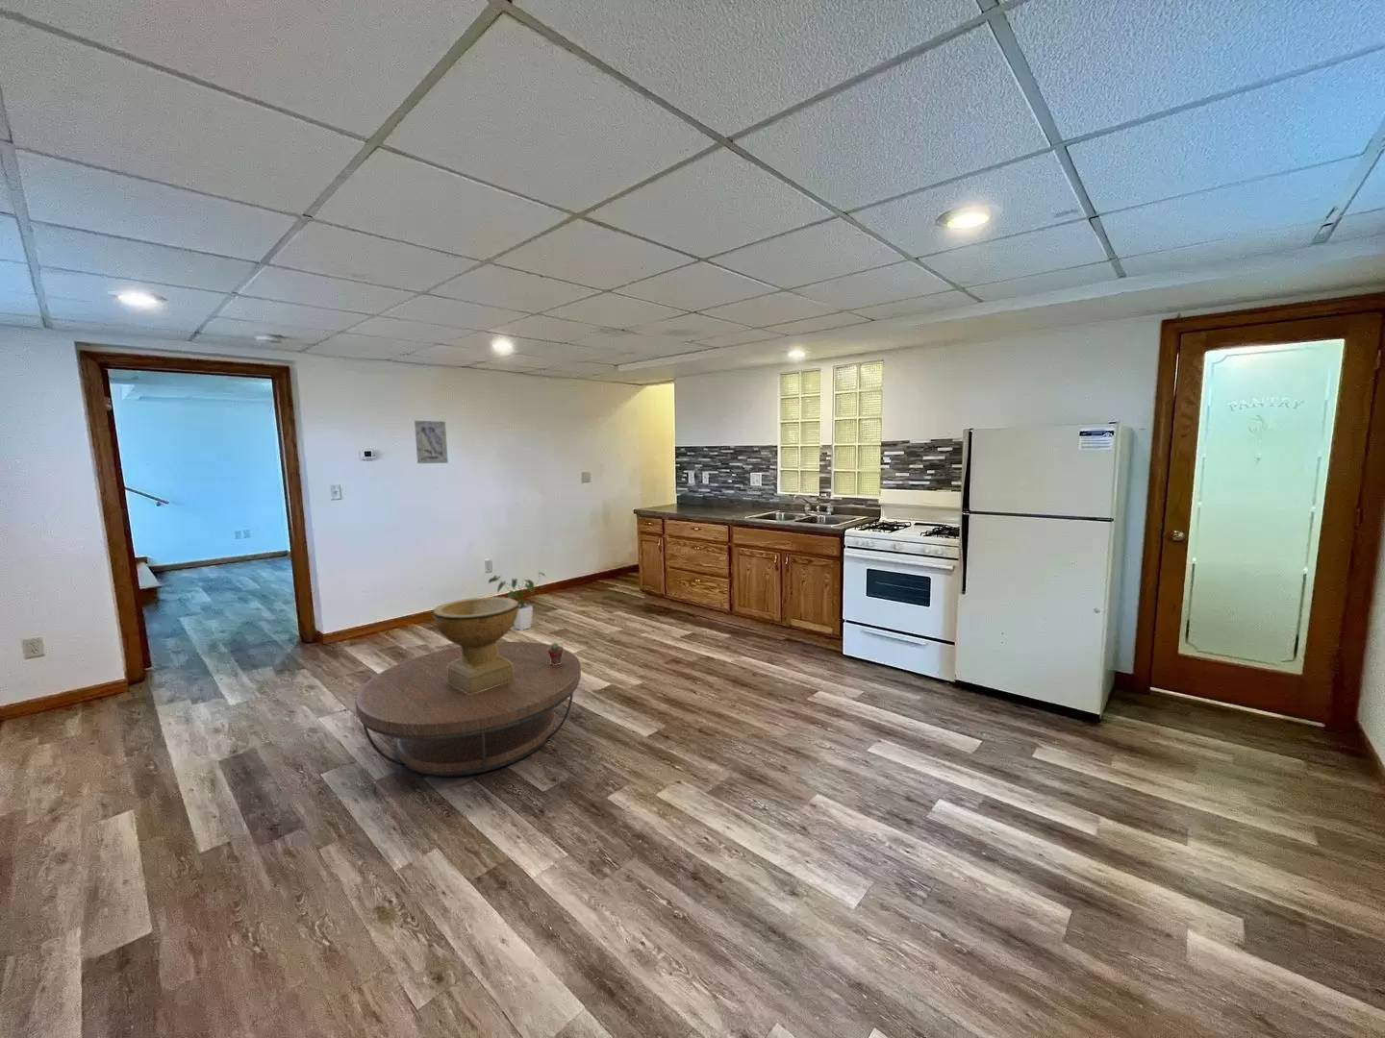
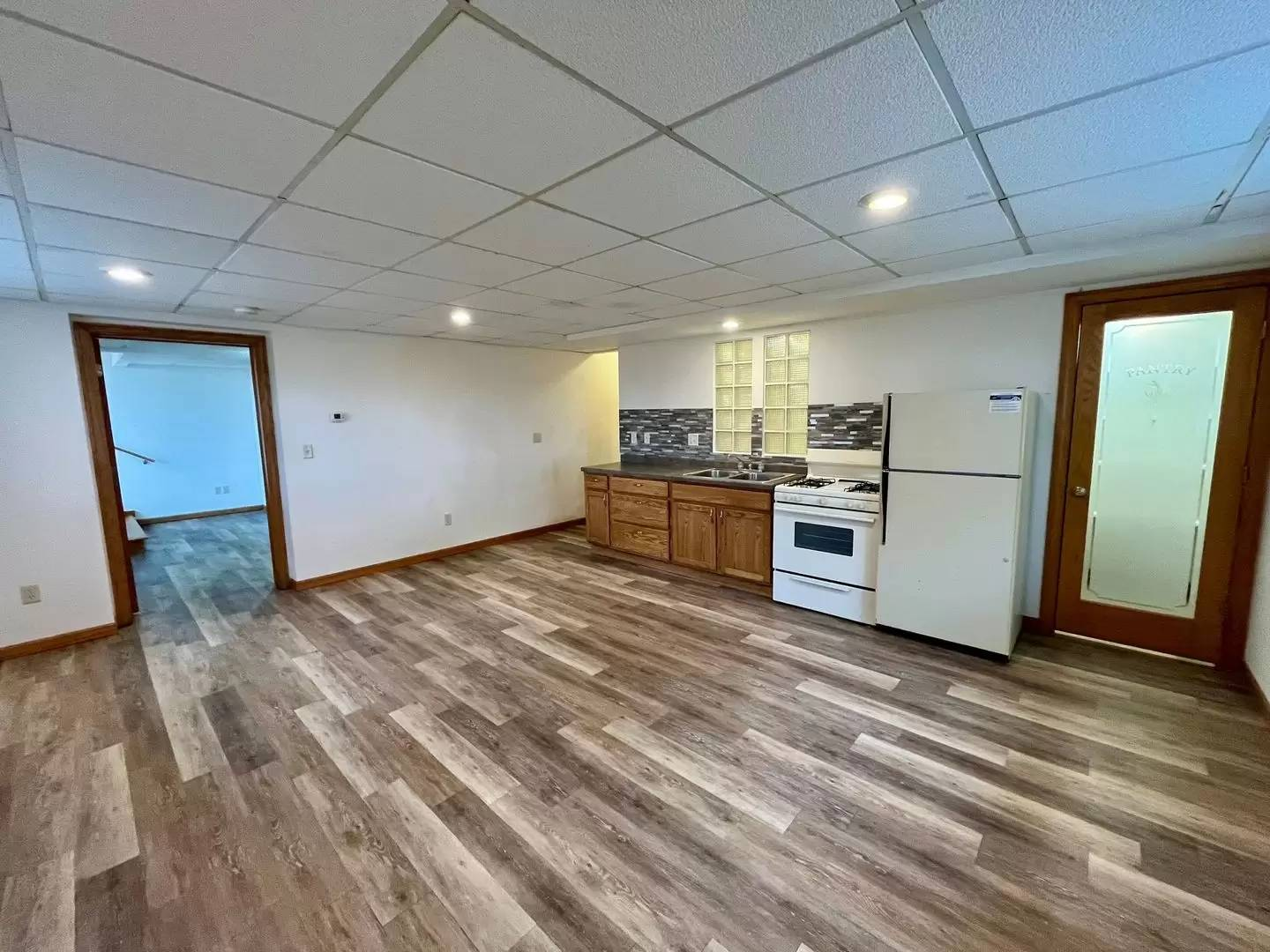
- wall art (431, 442)
- potted succulent (555, 652)
- decorative bowl (479, 643)
- coffee table (477, 705)
- house plant (518, 600)
